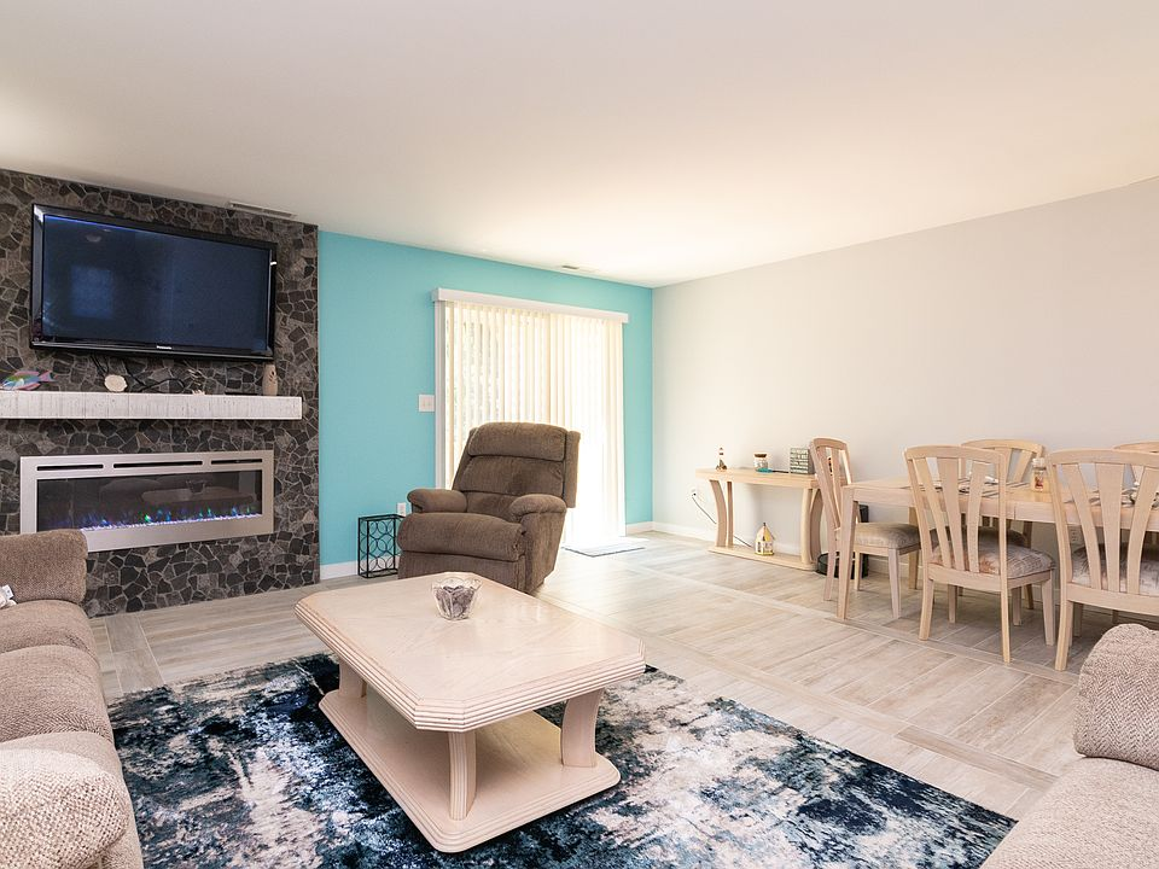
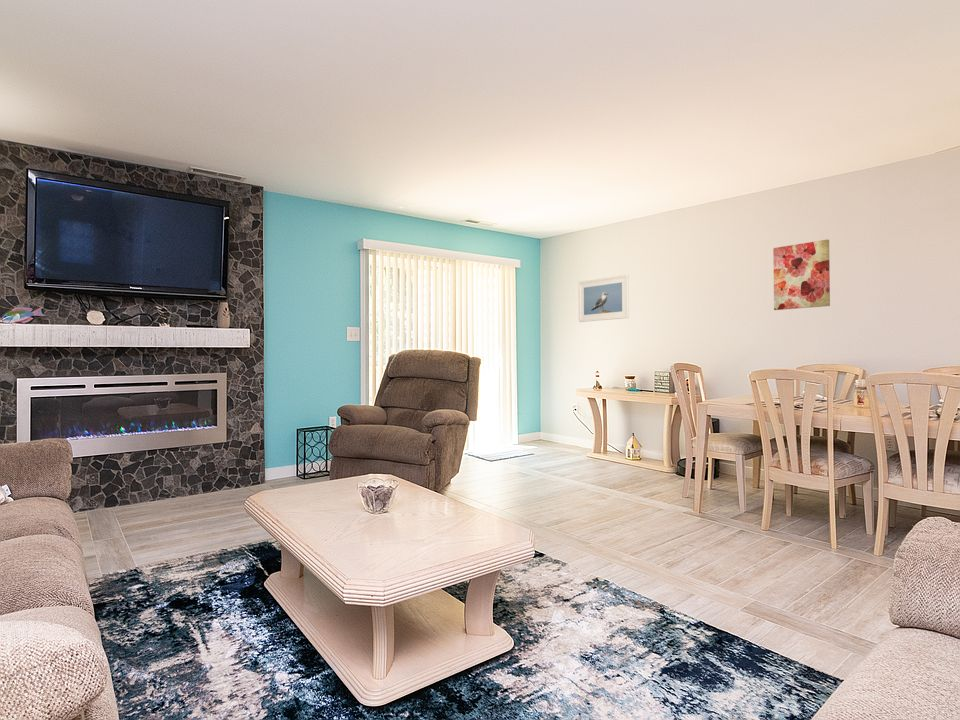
+ wall art (800, 276)
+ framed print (602, 299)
